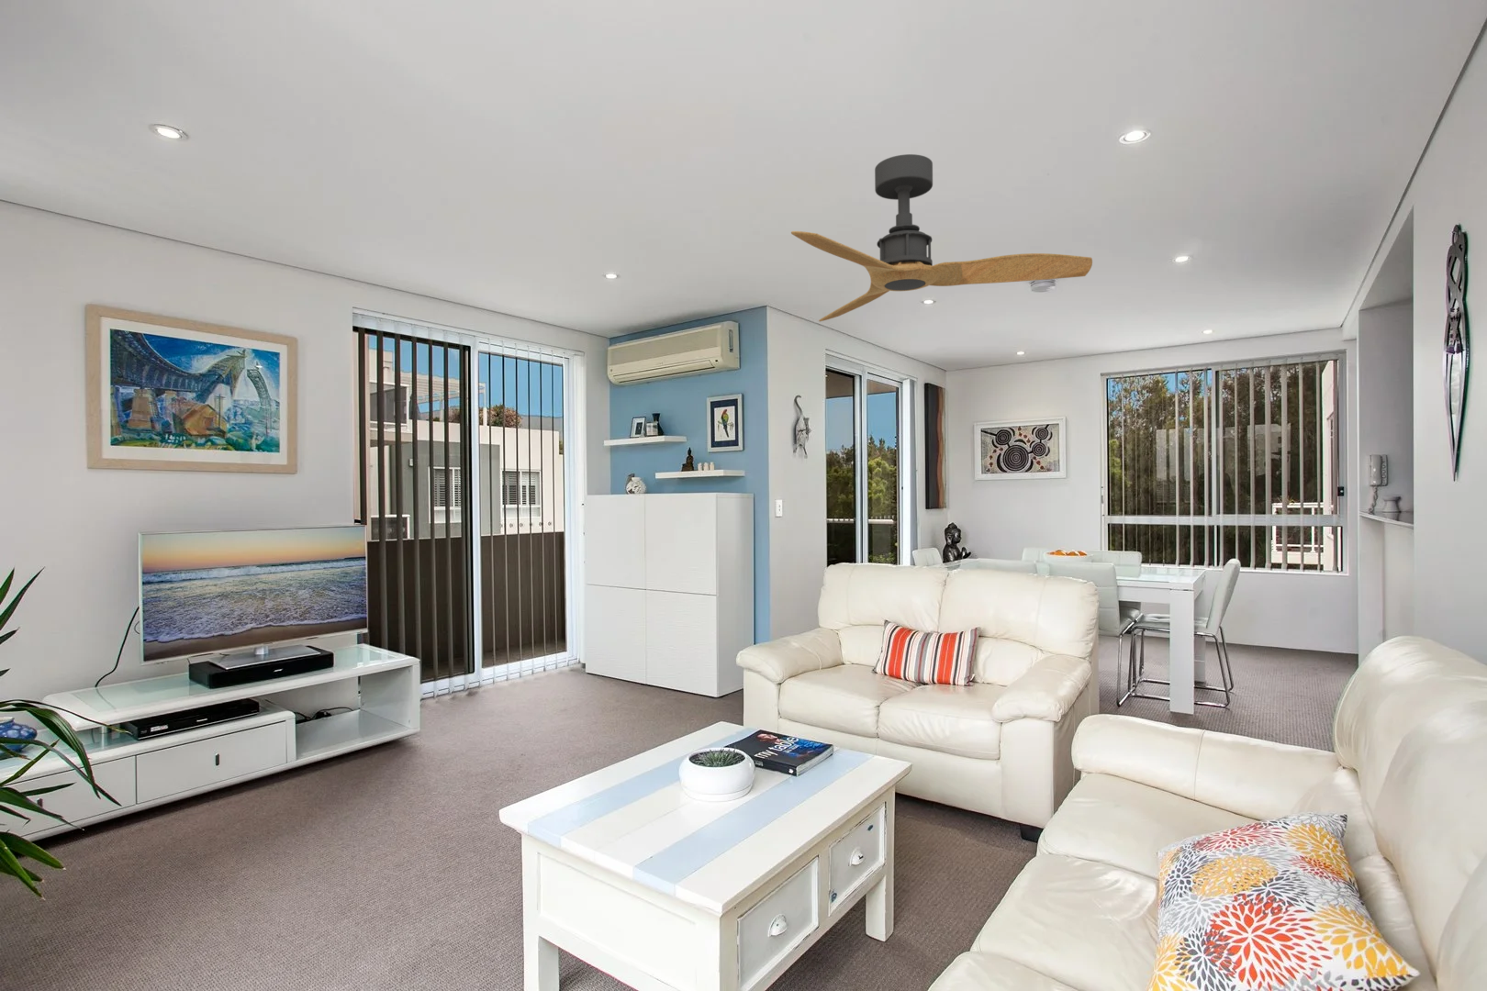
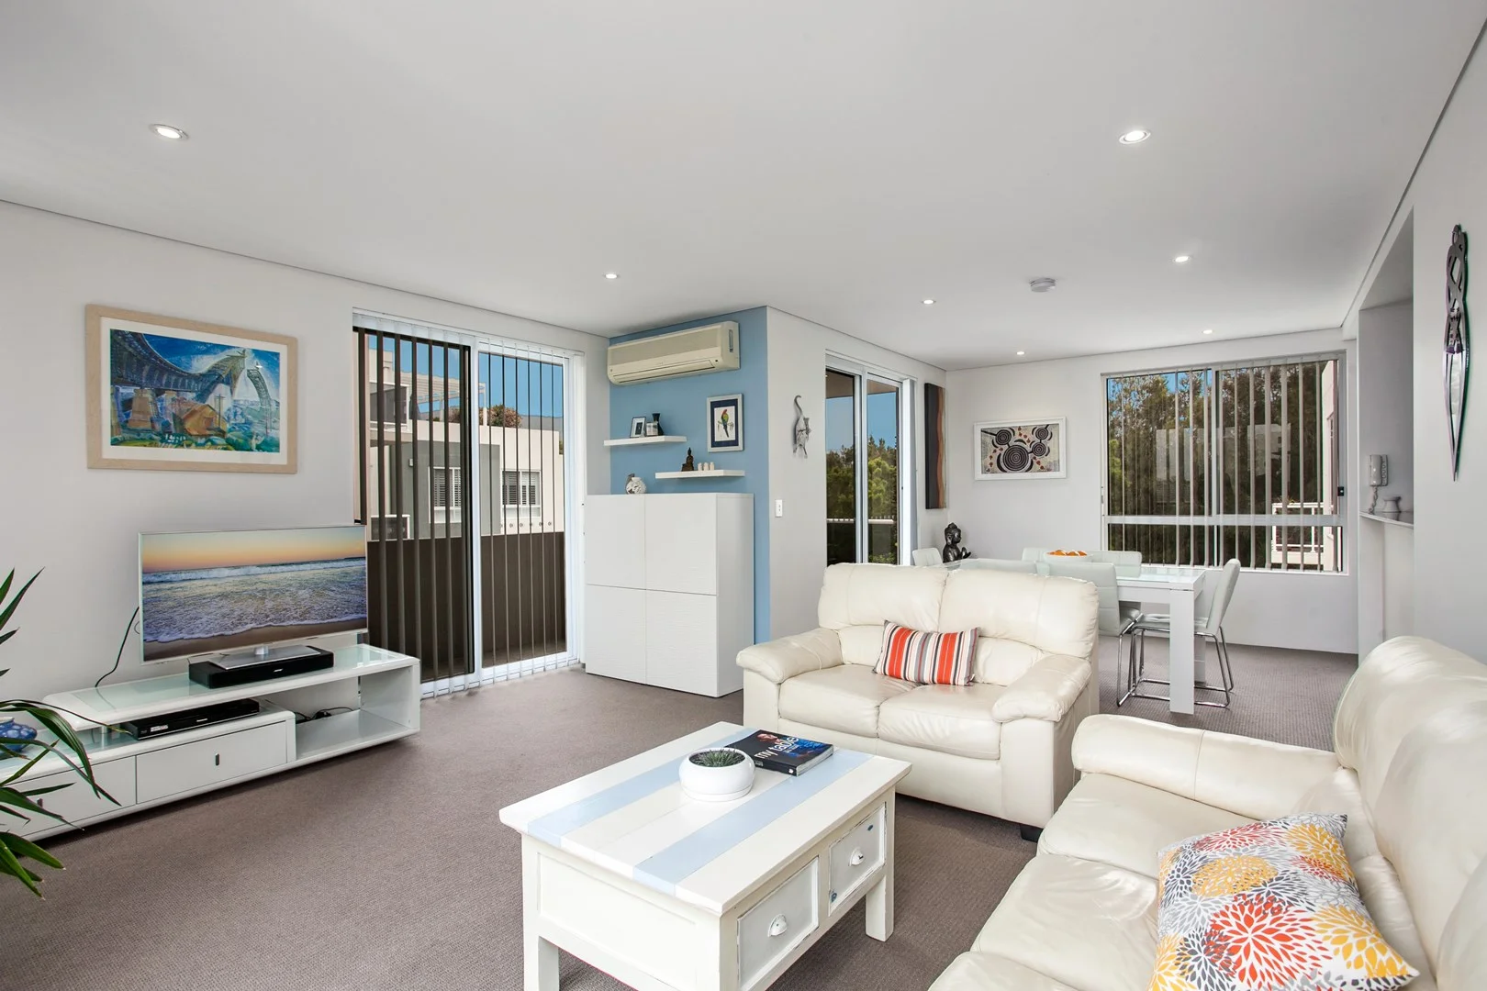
- ceiling fan (929, 236)
